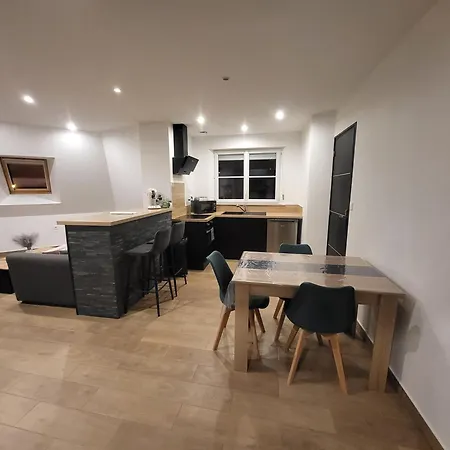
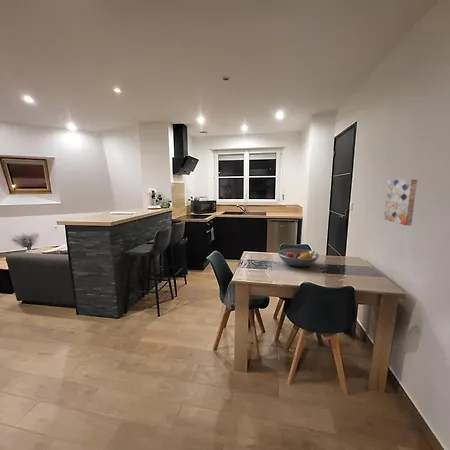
+ wall art (398, 201)
+ fruit bowl (297, 257)
